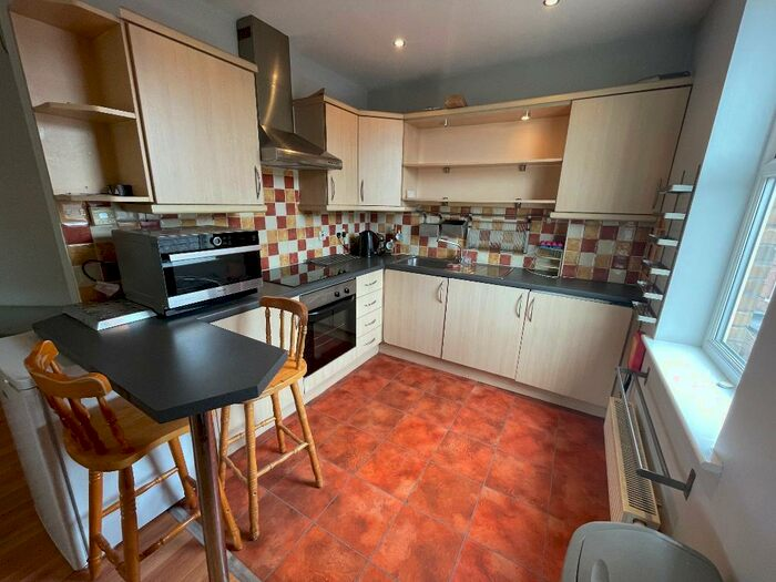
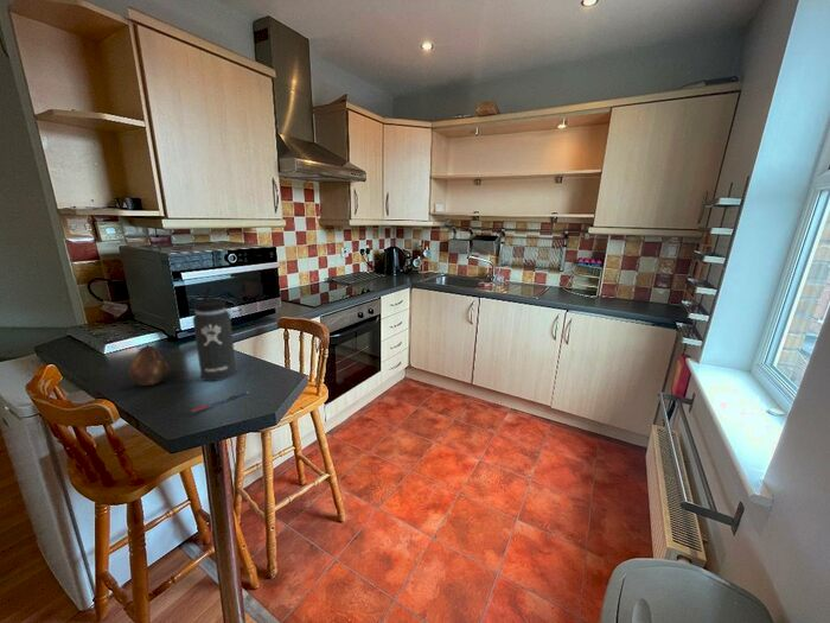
+ pen (222, 400)
+ thermos bottle (217, 331)
+ fruit (148, 364)
